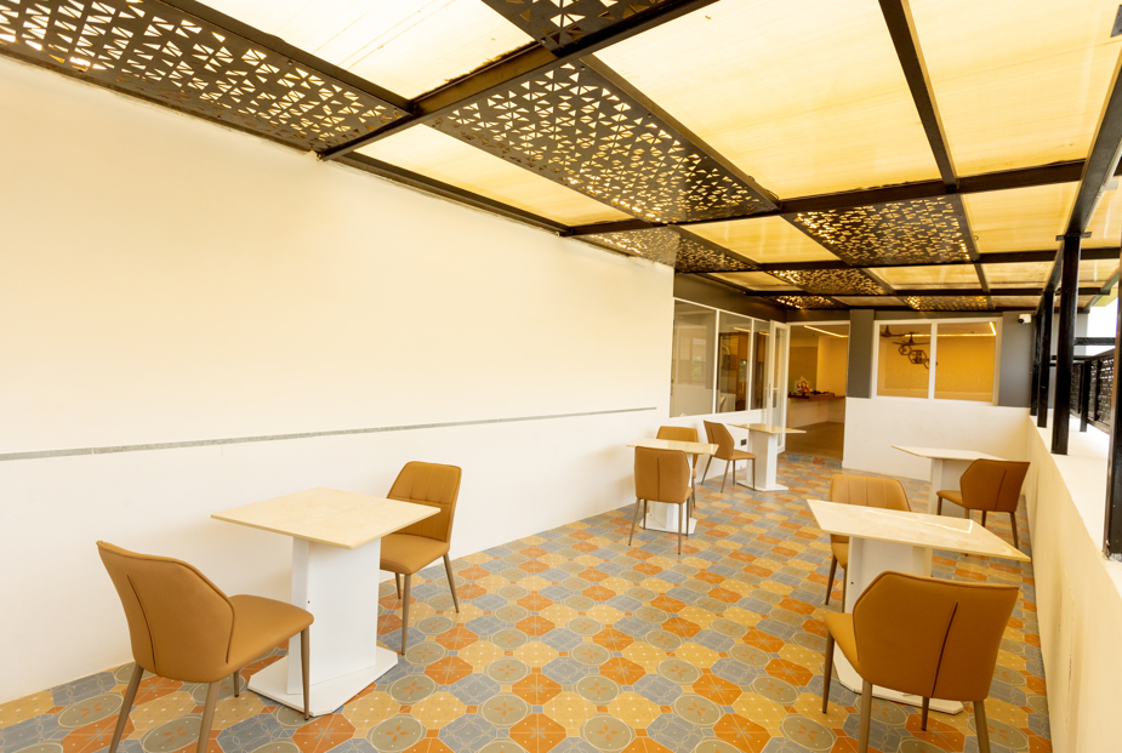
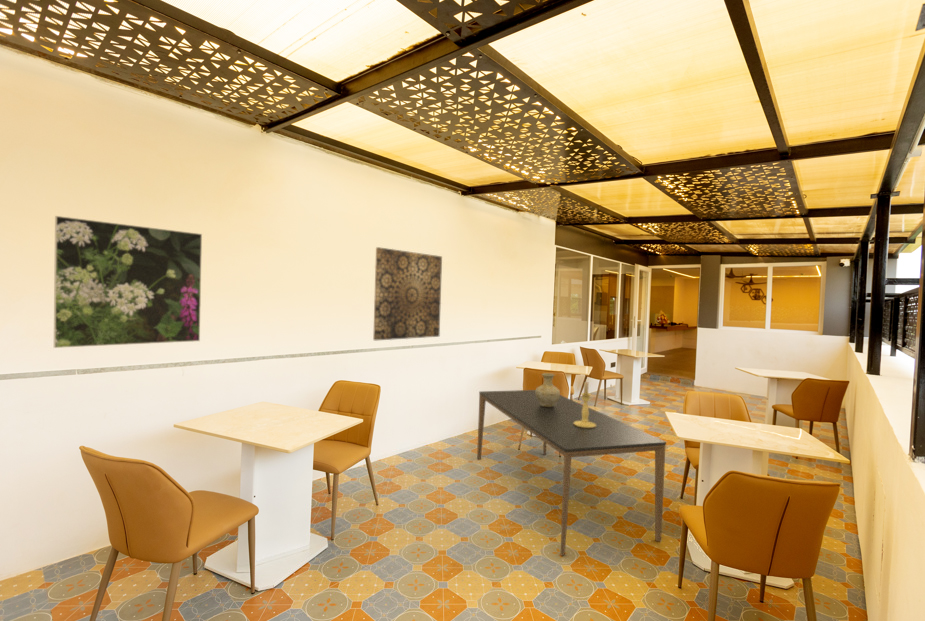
+ wall art (410, 295)
+ candle holder (585, 403)
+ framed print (134, 285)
+ vase (547, 389)
+ dining table (555, 449)
